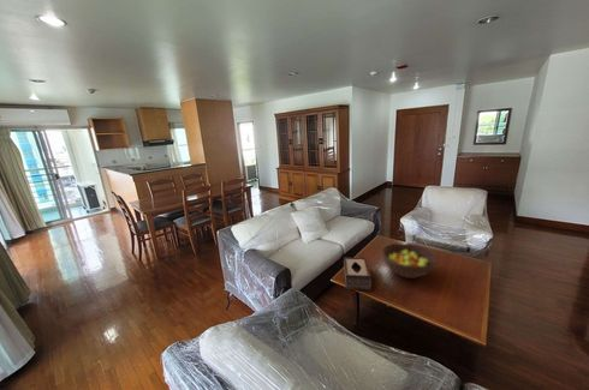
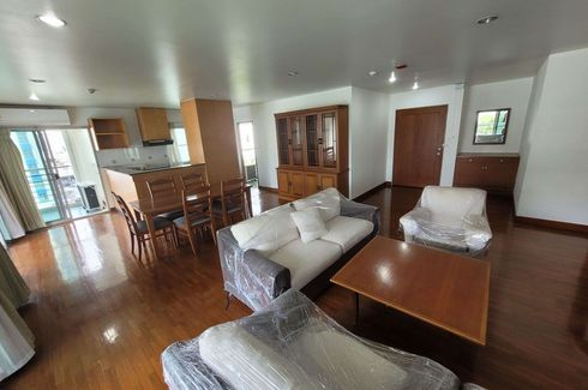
- tissue box (356, 272)
- fruit bowl (407, 263)
